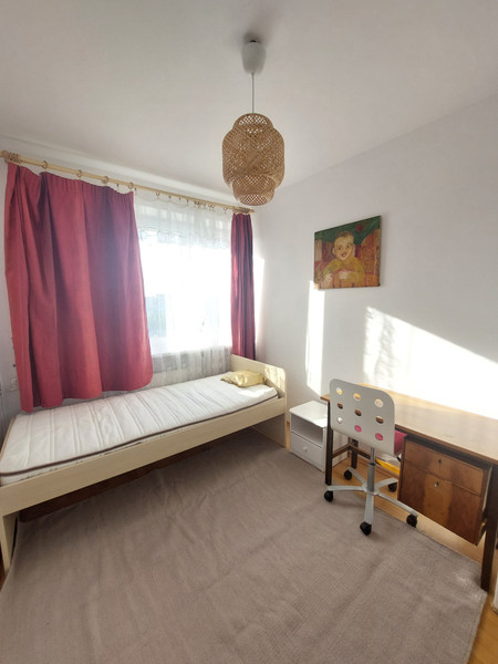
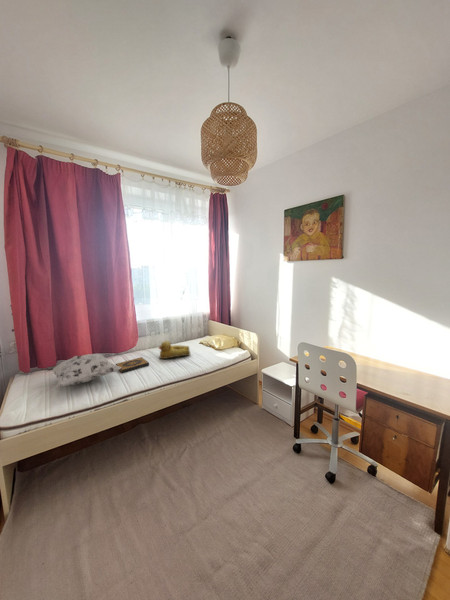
+ hardback book (132, 364)
+ rubber duck (174, 347)
+ decorative pillow (83, 368)
